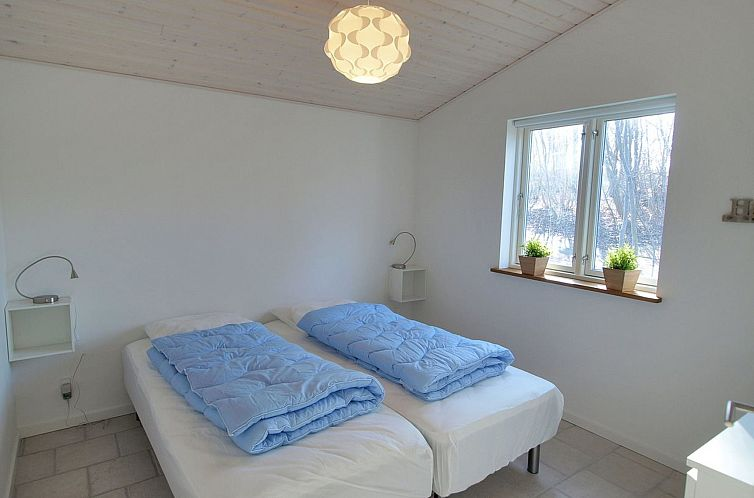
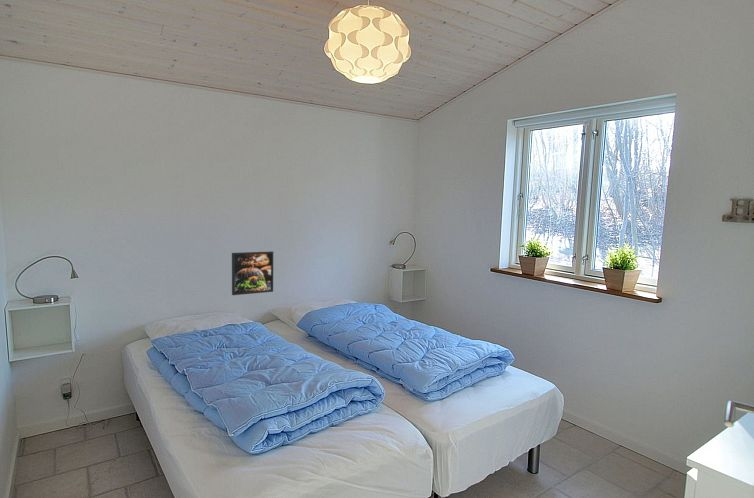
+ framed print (253, 272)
